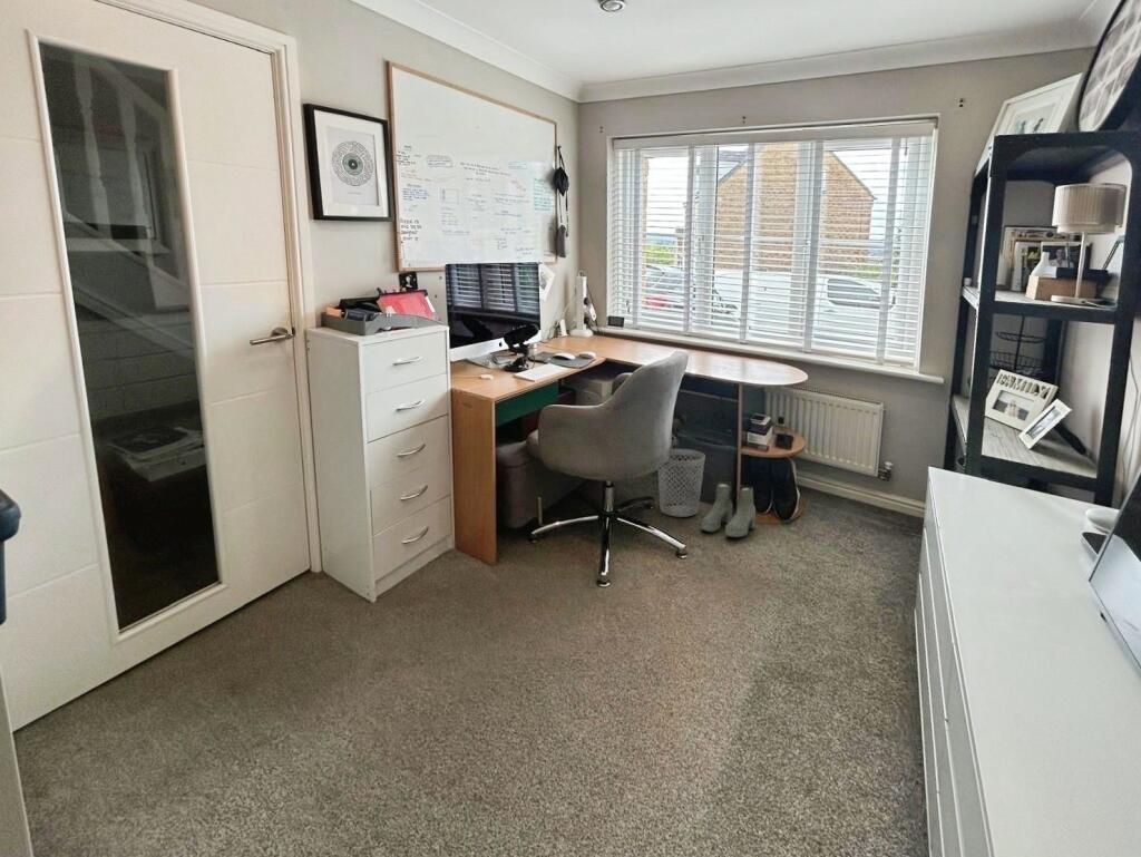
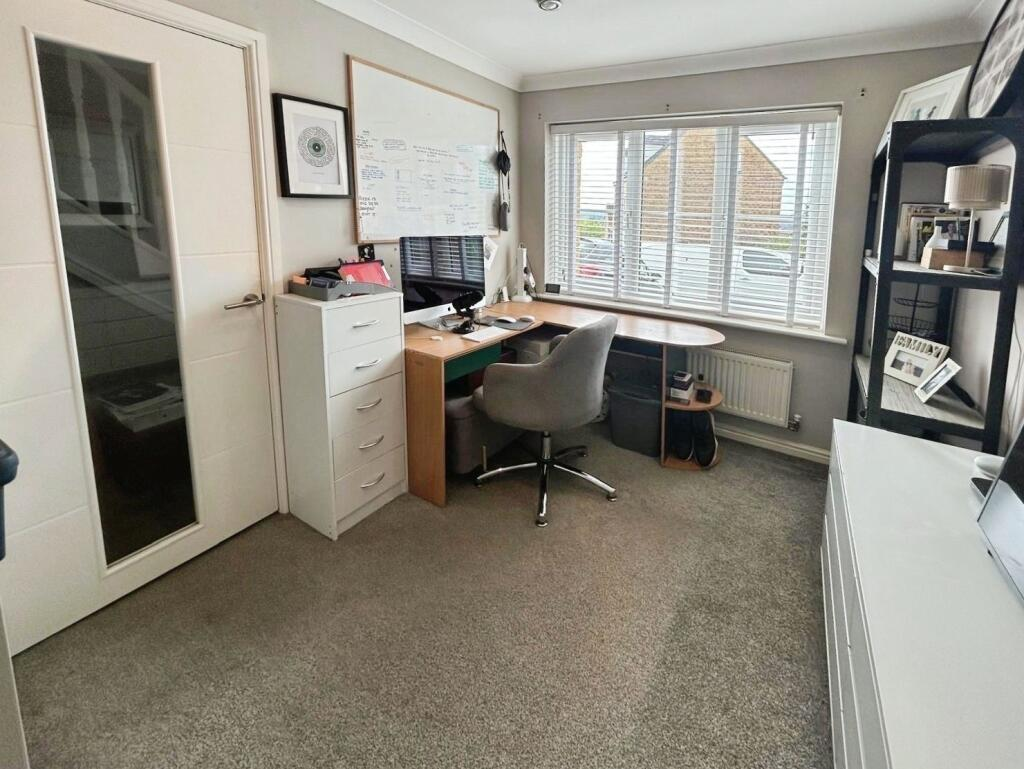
- wastebasket (680, 483)
- boots (730, 508)
